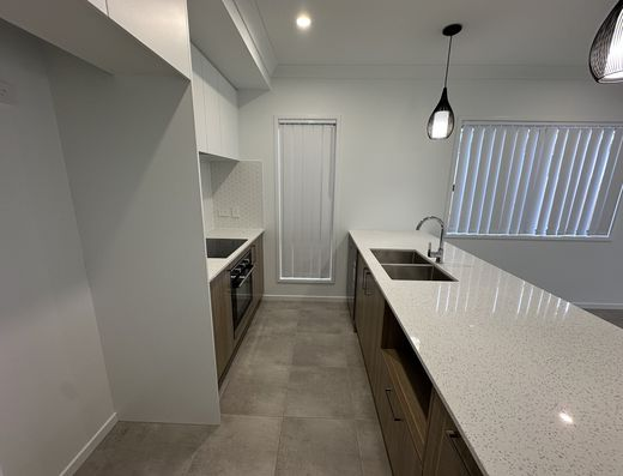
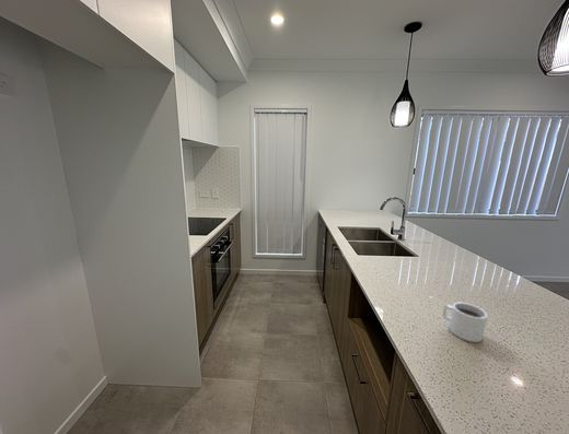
+ mug (463, 320)
